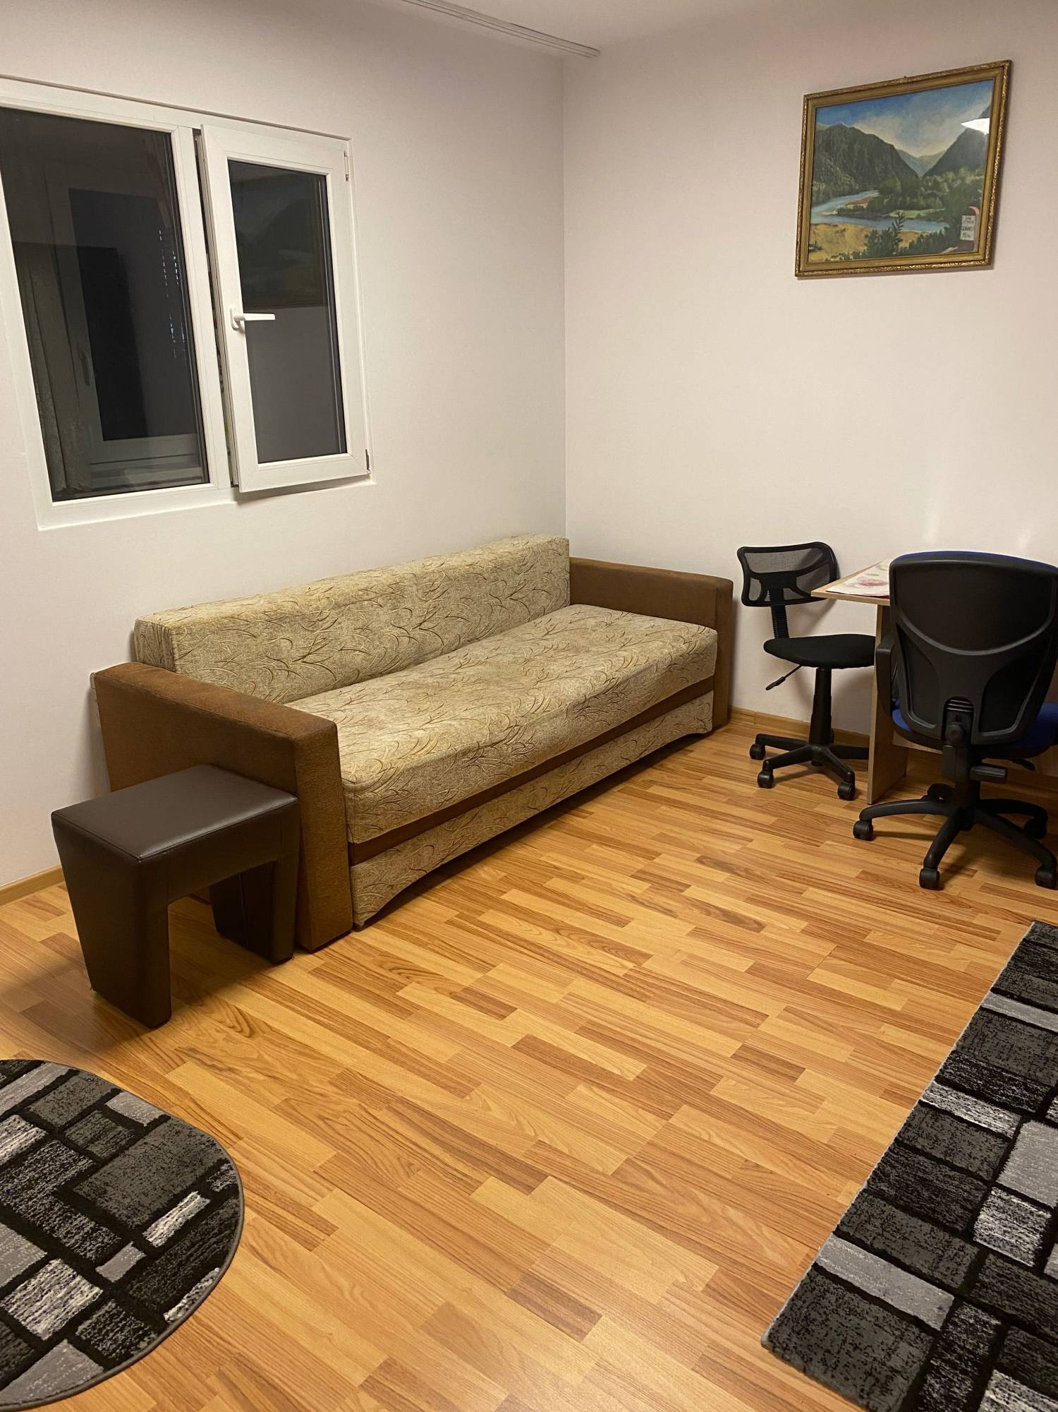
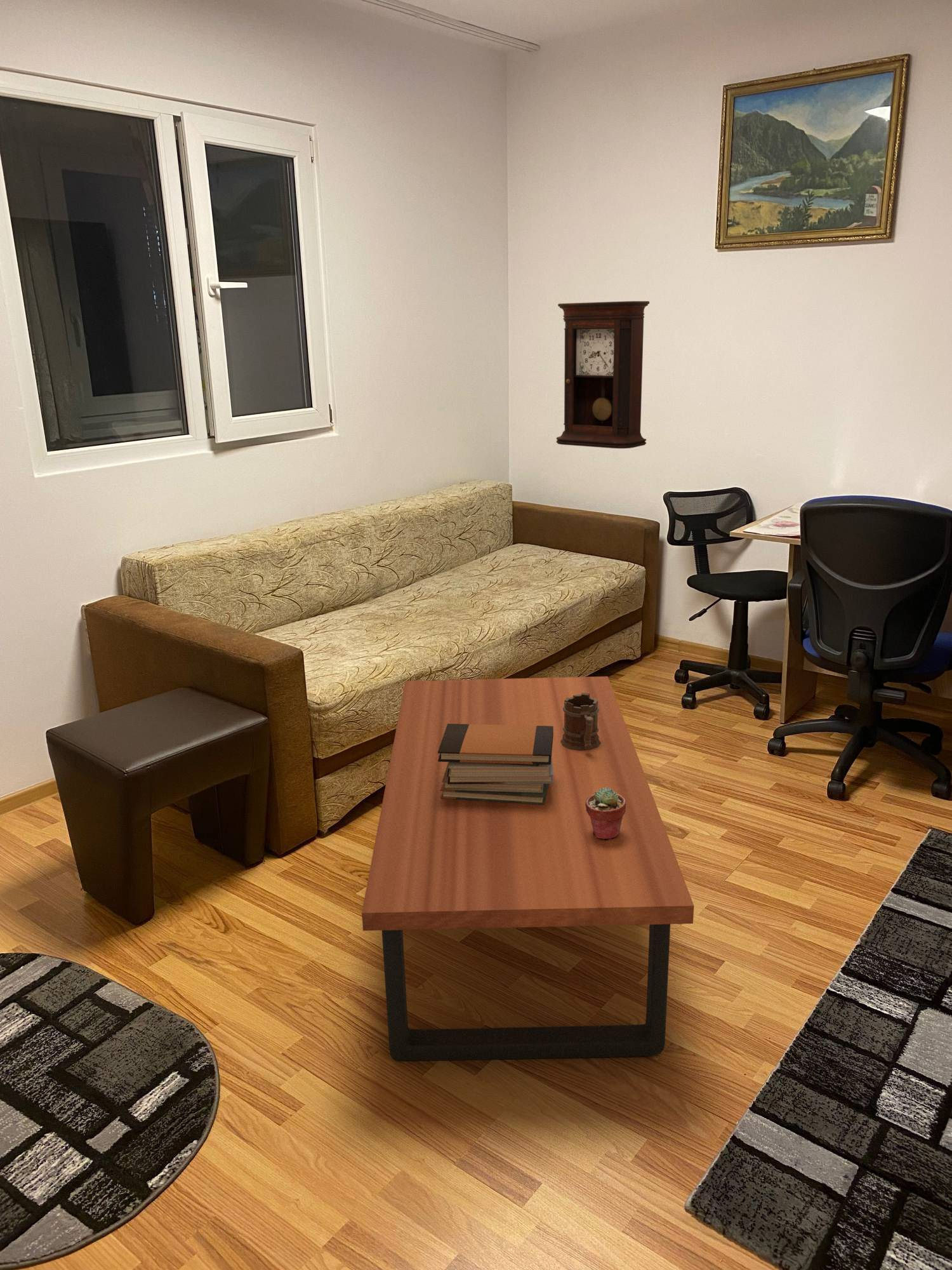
+ coffee table (515, 839)
+ potted succulent (605, 810)
+ book stack (498, 762)
+ pendulum clock (598, 375)
+ mug (583, 723)
